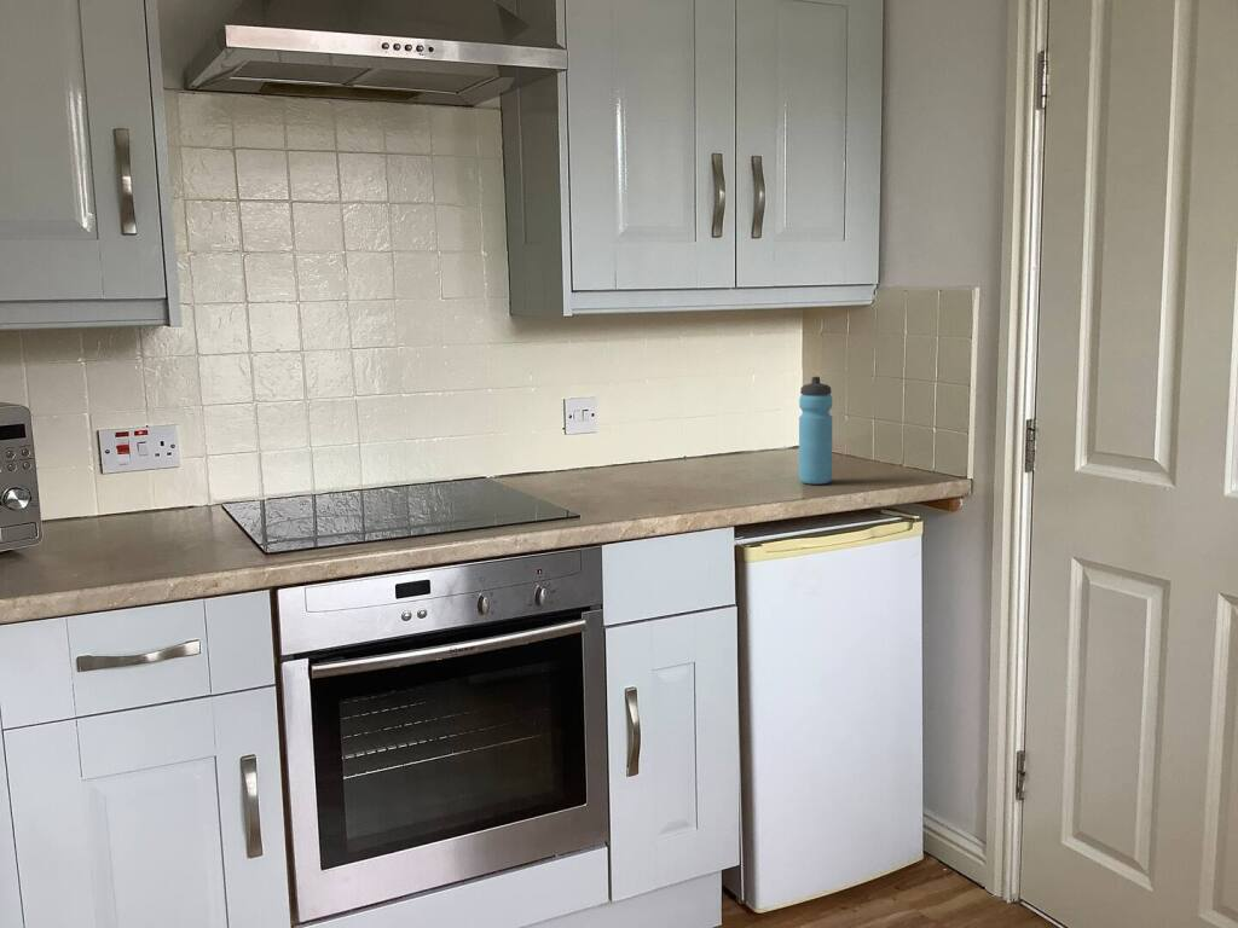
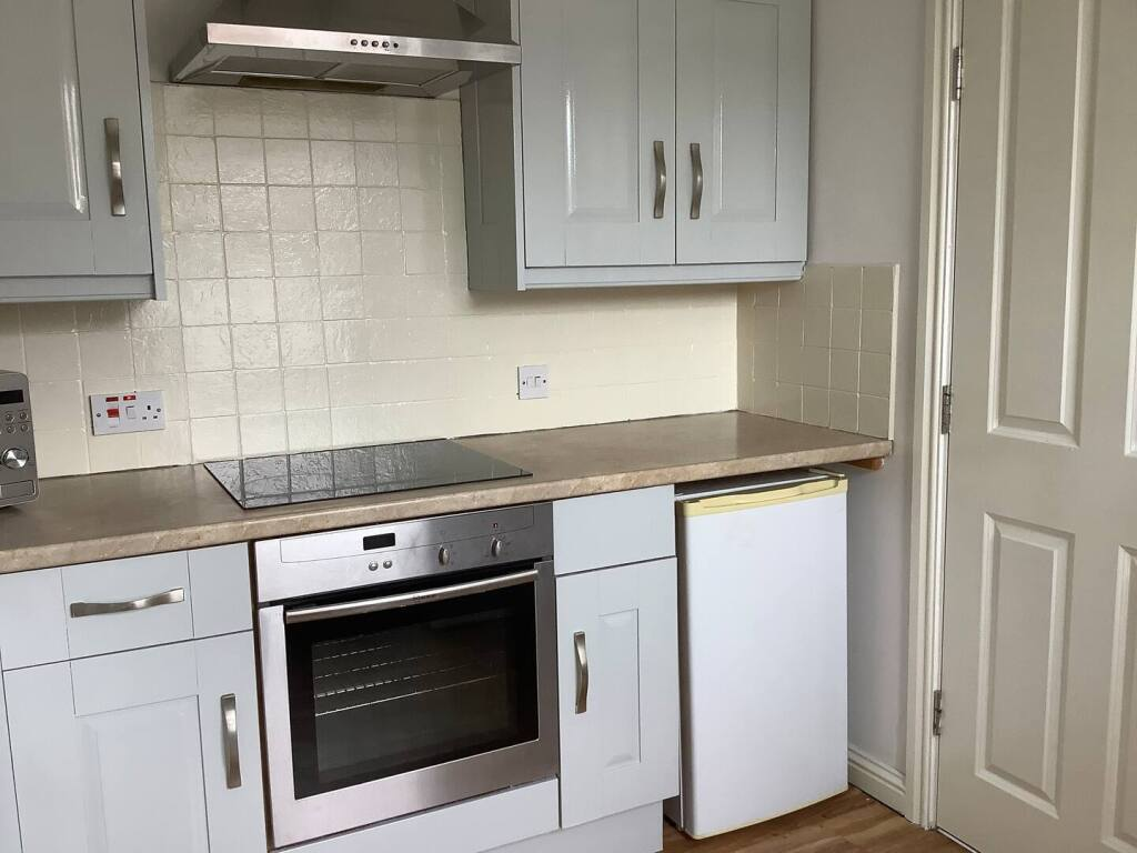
- water bottle (815, 429)
